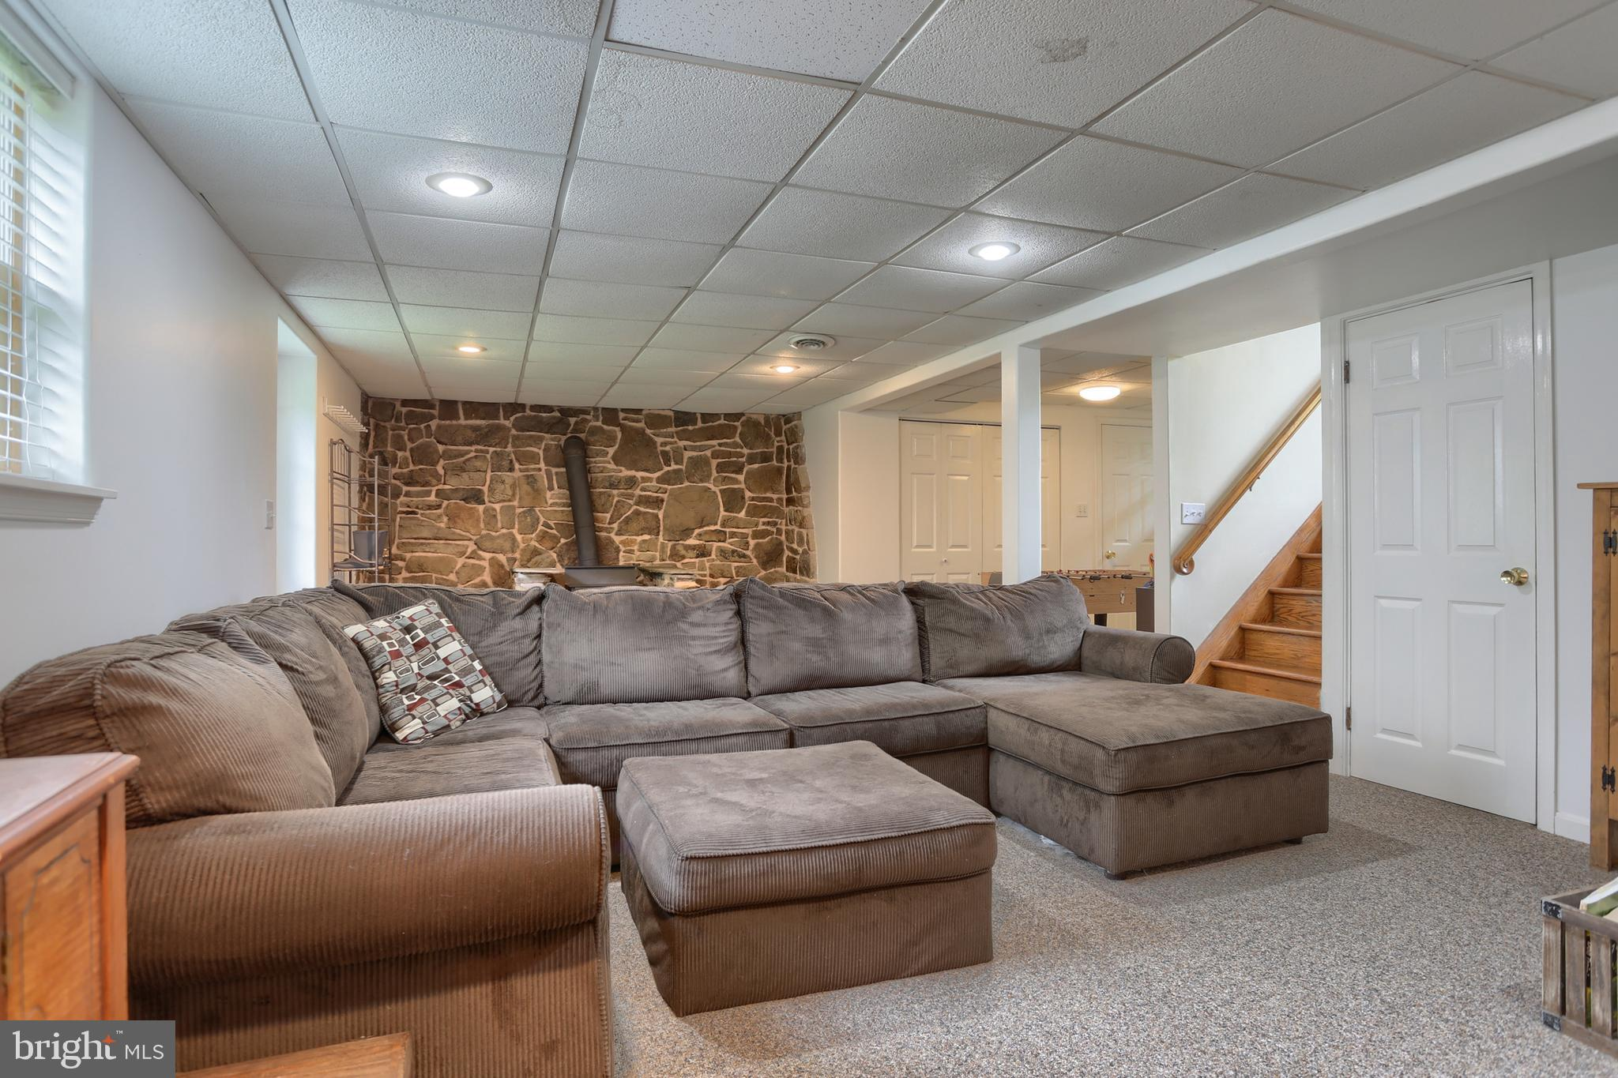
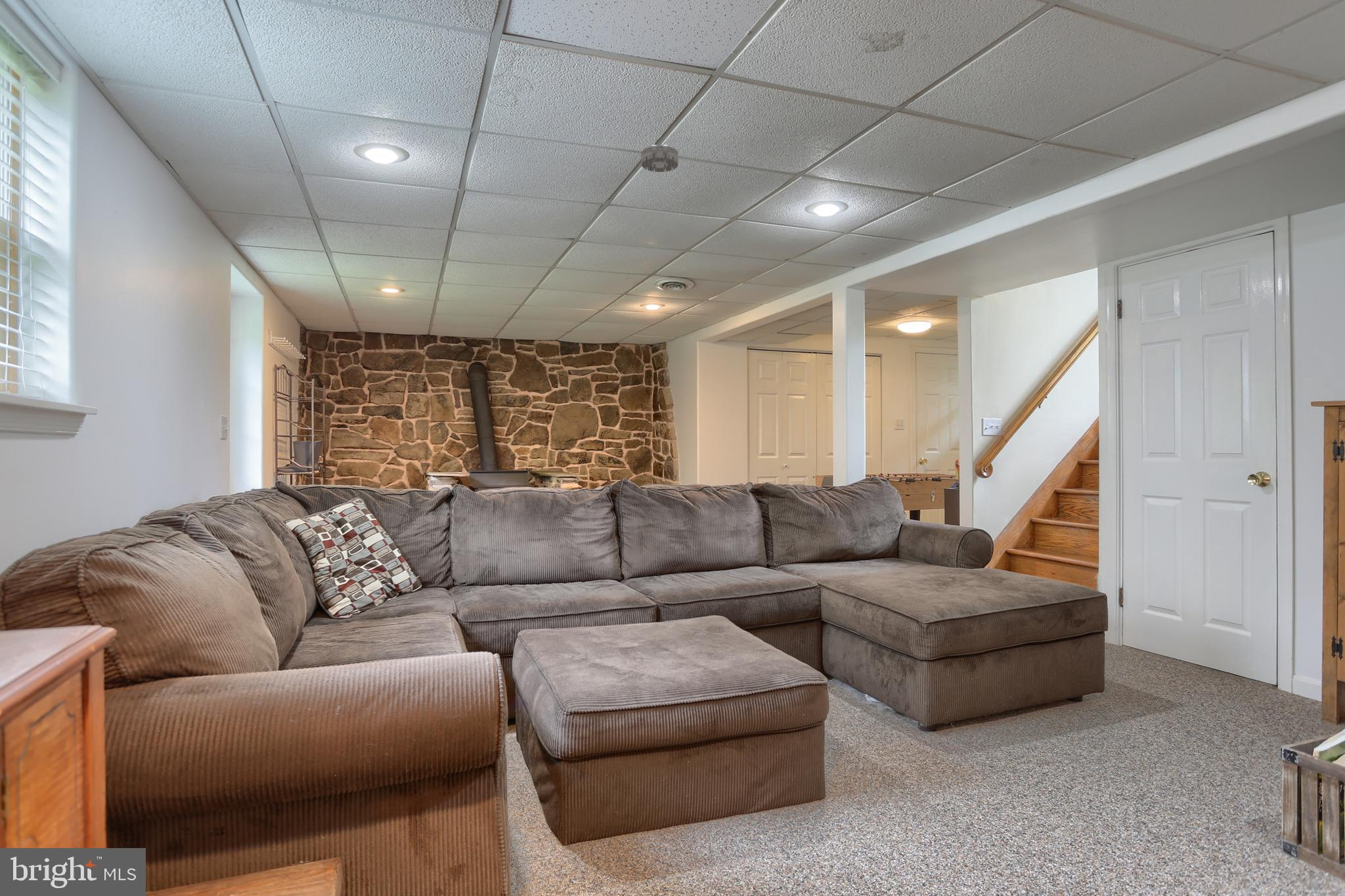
+ smoke detector (659, 158)
